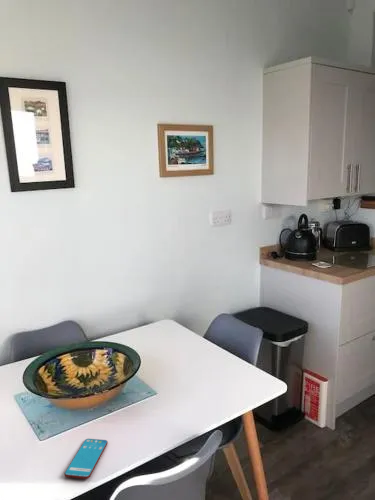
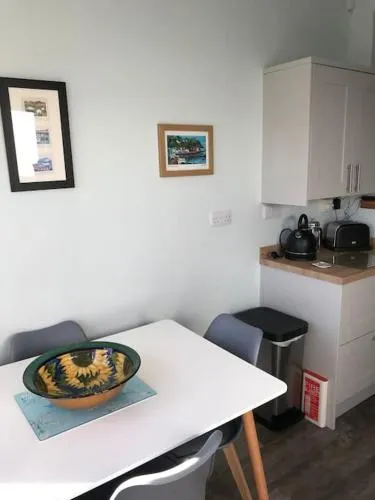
- smartphone (87, 457)
